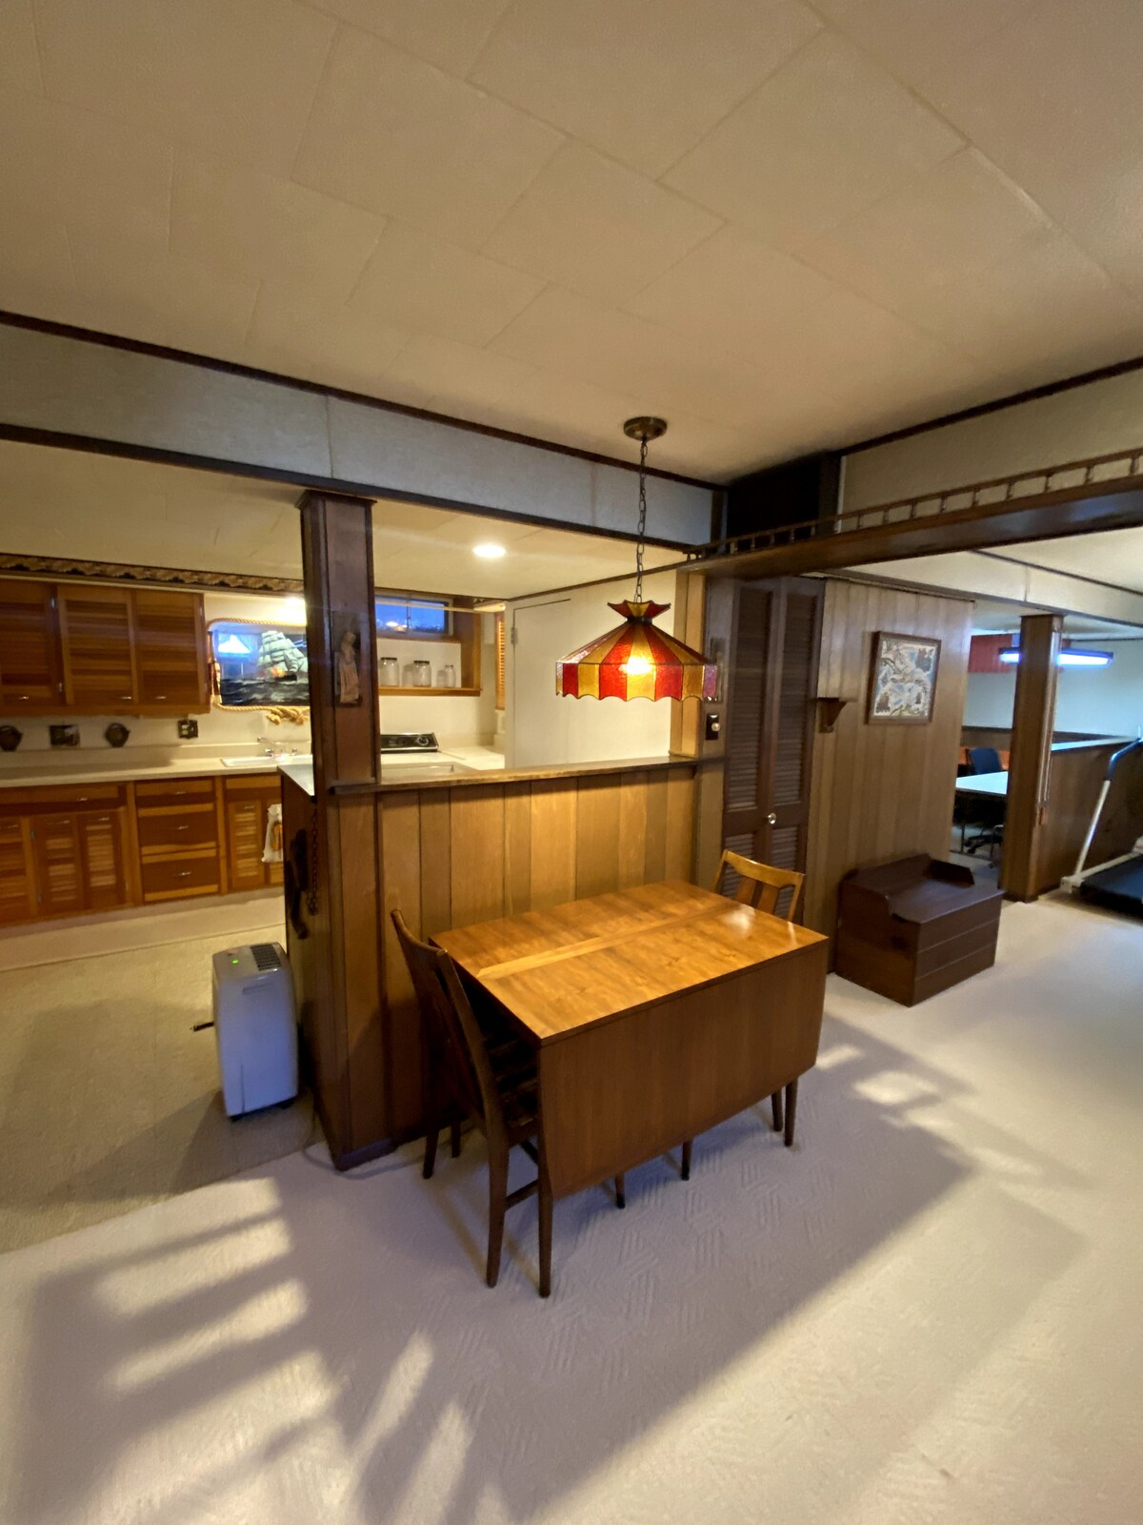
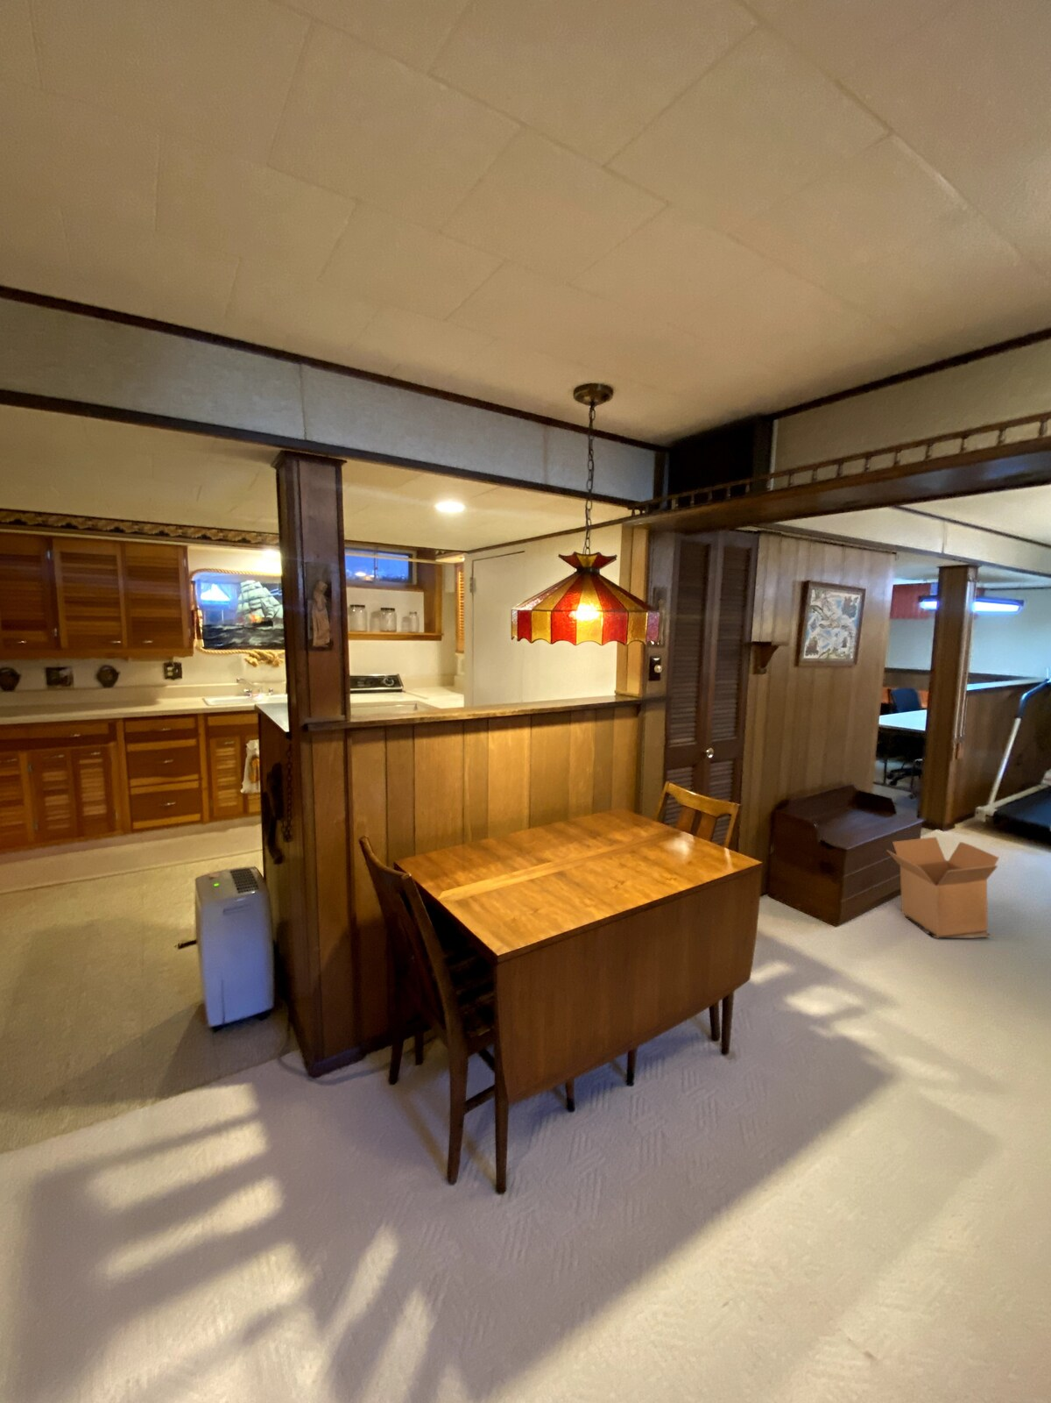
+ cardboard box (937, 886)
